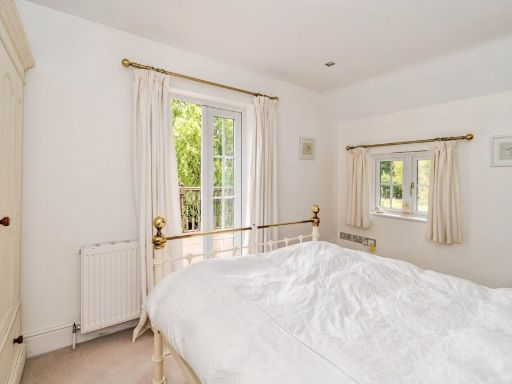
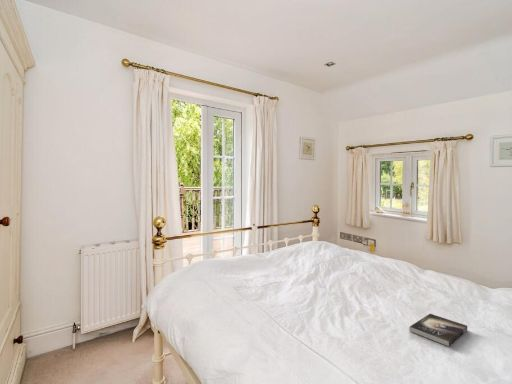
+ book (438, 328)
